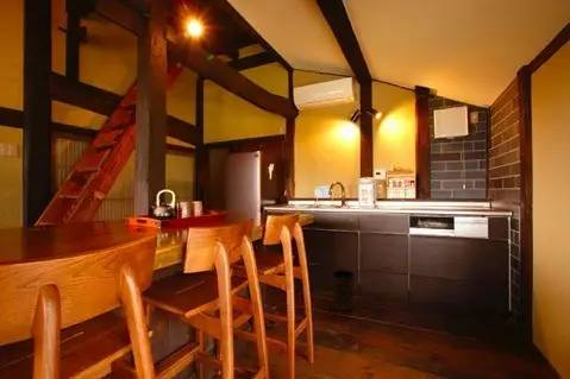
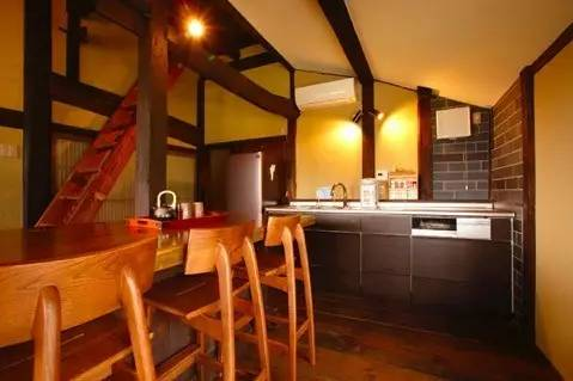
- waste basket (343, 290)
